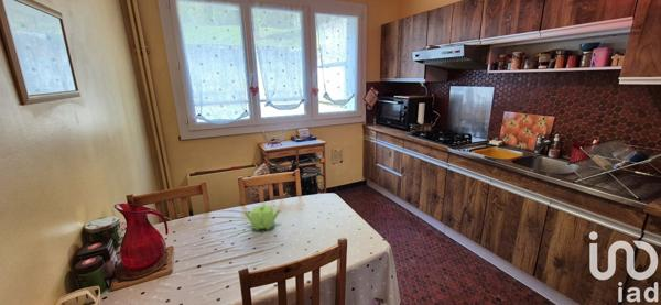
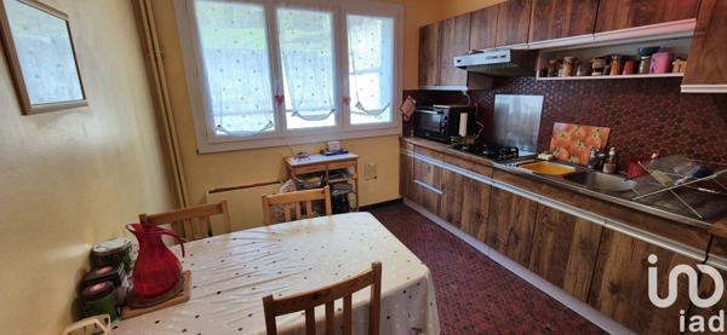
- teapot (262, 216)
